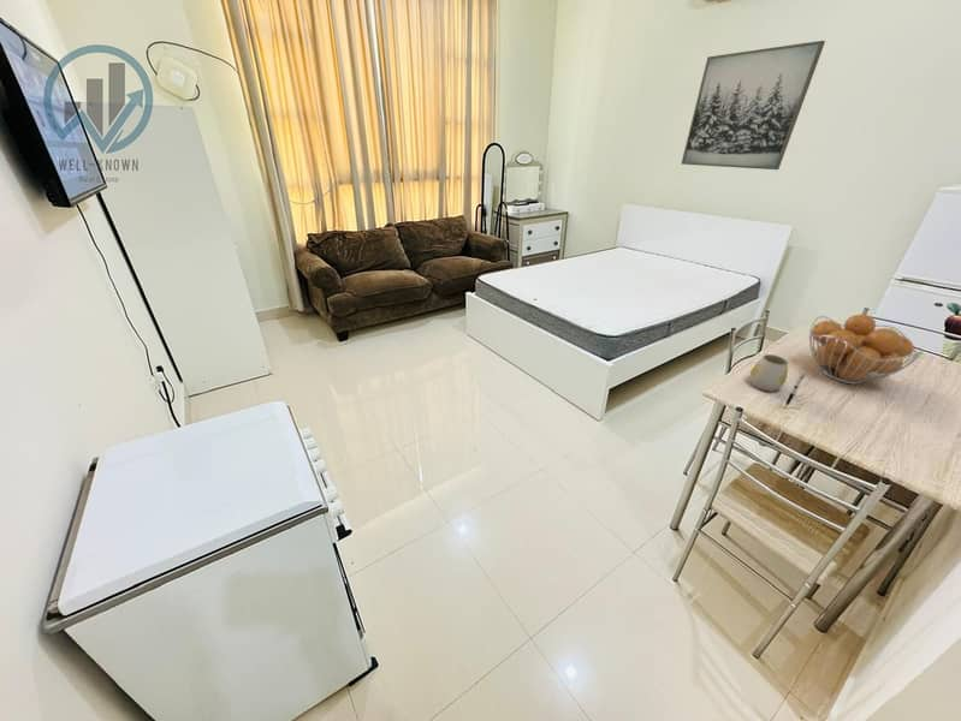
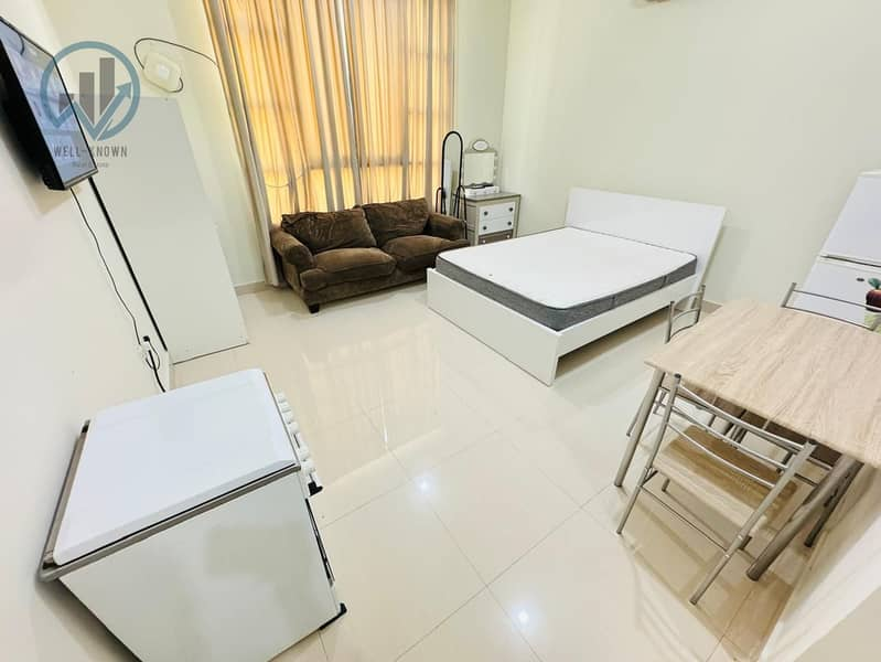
- fruit basket (856, 348)
- pen (794, 389)
- wall art (742, 112)
- mug (770, 370)
